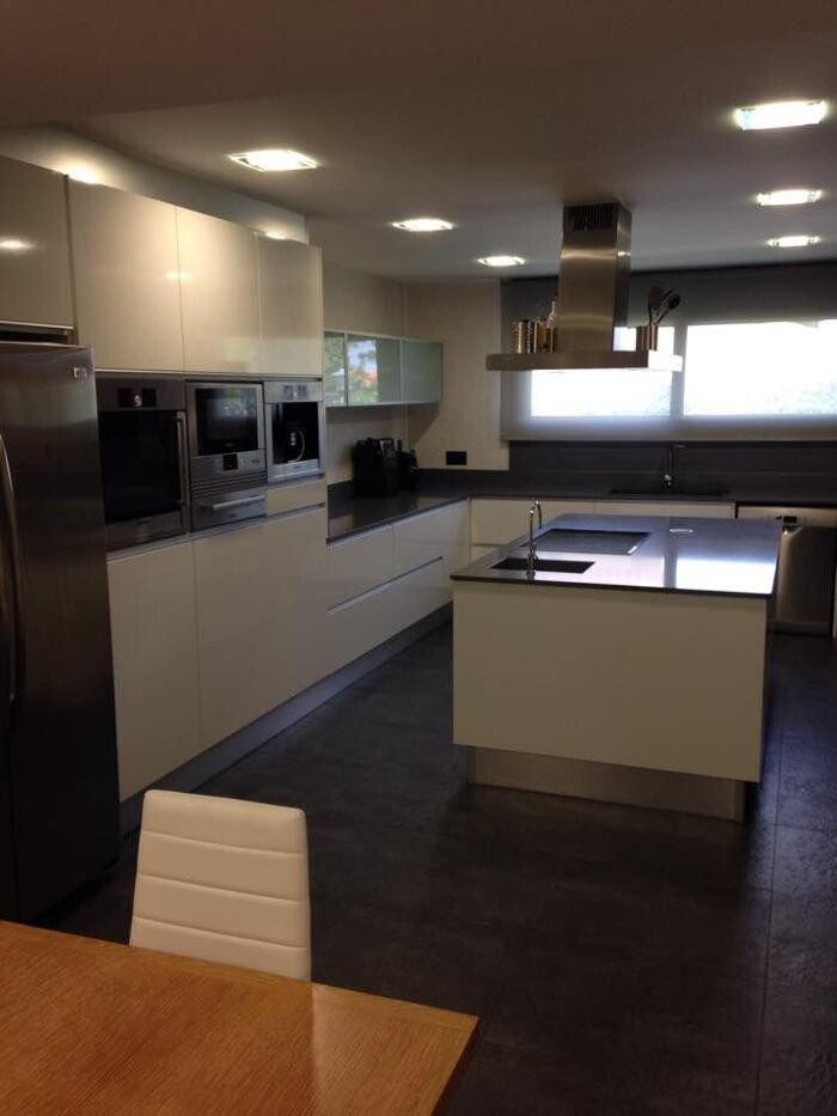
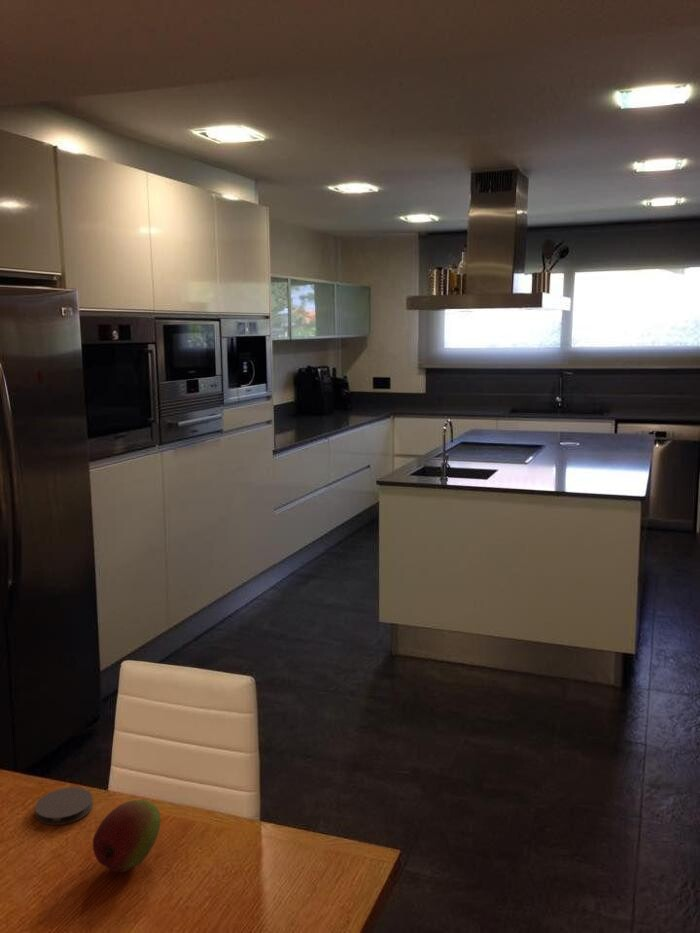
+ fruit (126, 835)
+ coaster (64, 805)
